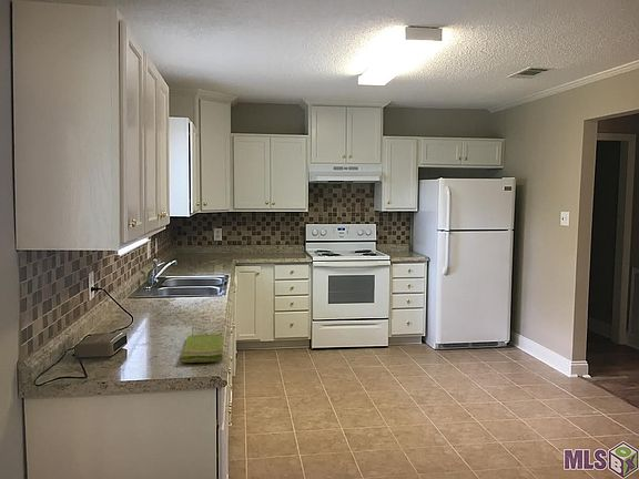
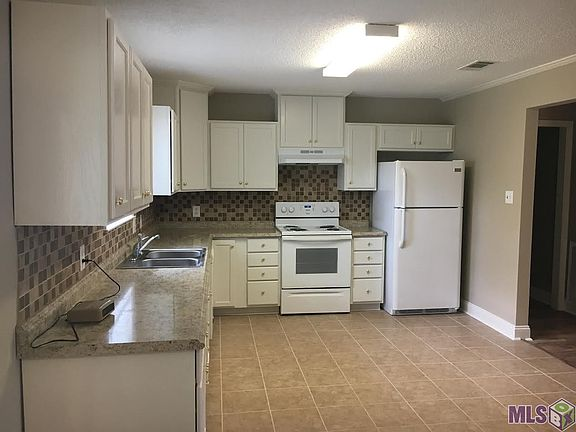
- dish towel (203, 345)
